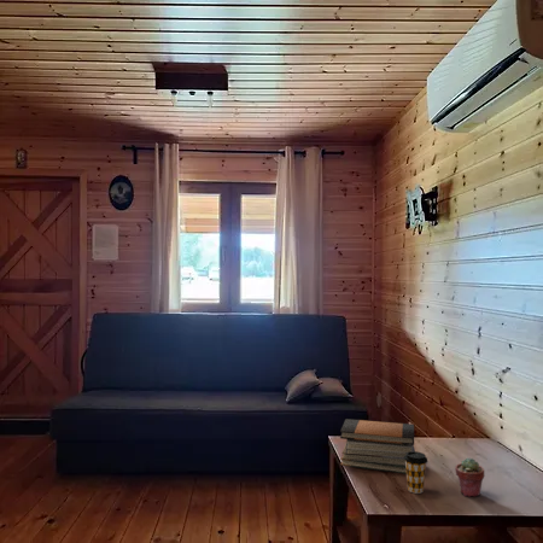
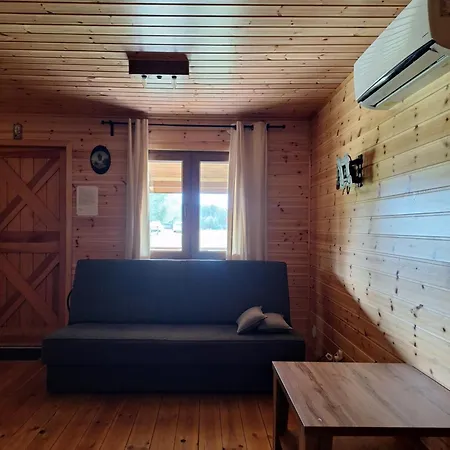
- coffee cup (415, 472)
- potted succulent (469, 474)
- book stack (378, 445)
